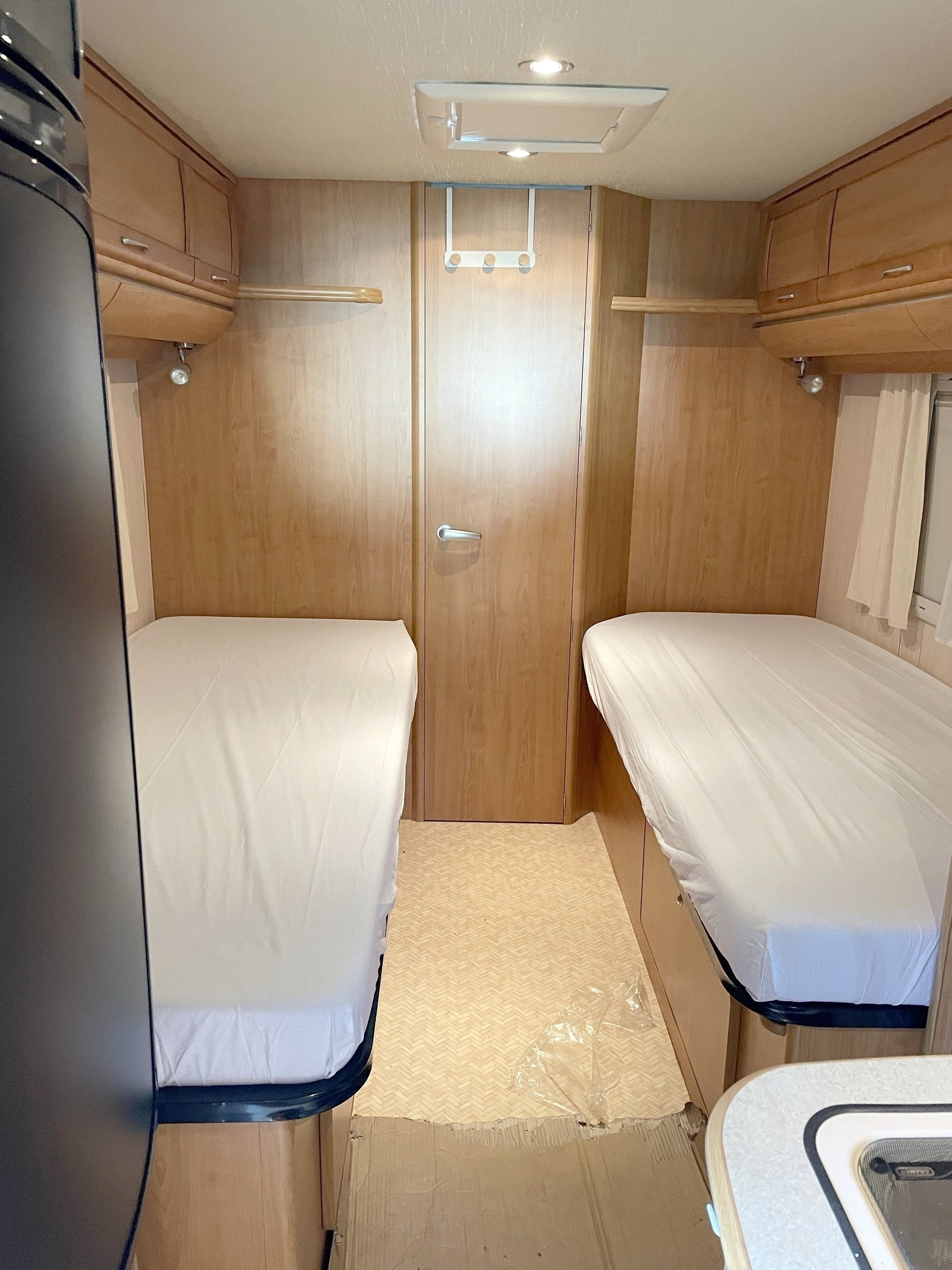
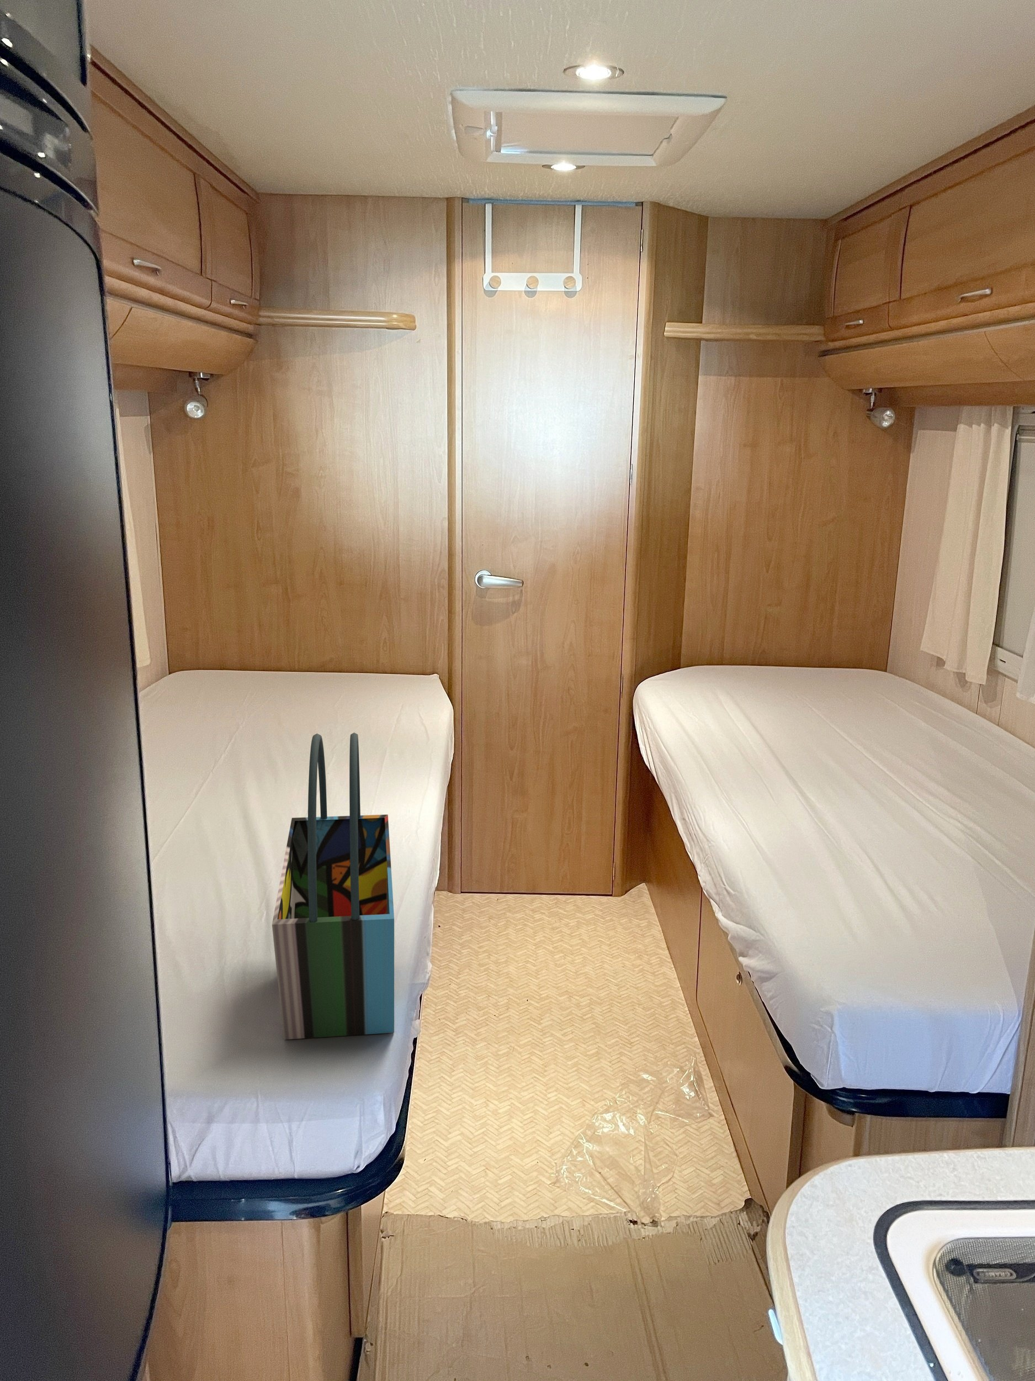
+ tote bag (337, 872)
